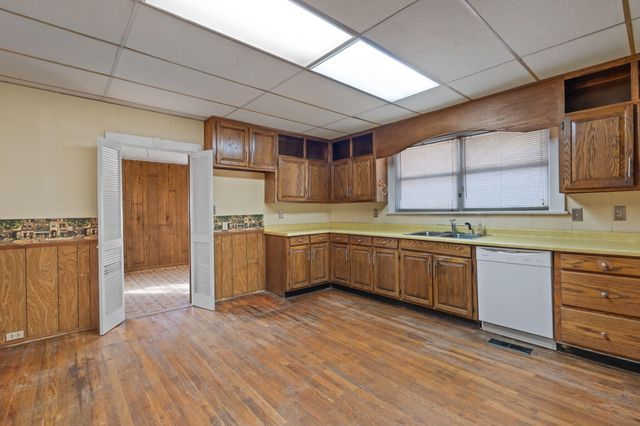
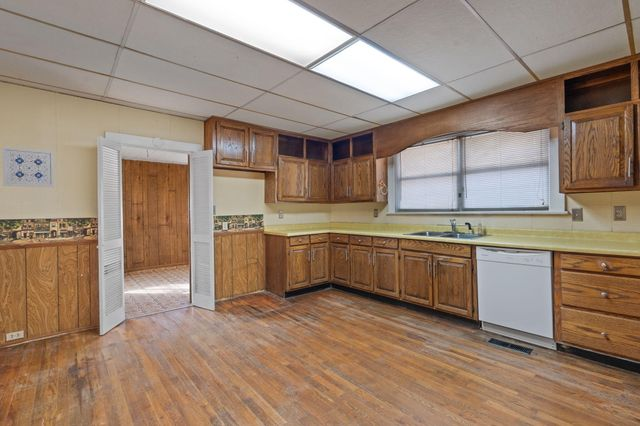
+ wall art (29, 167)
